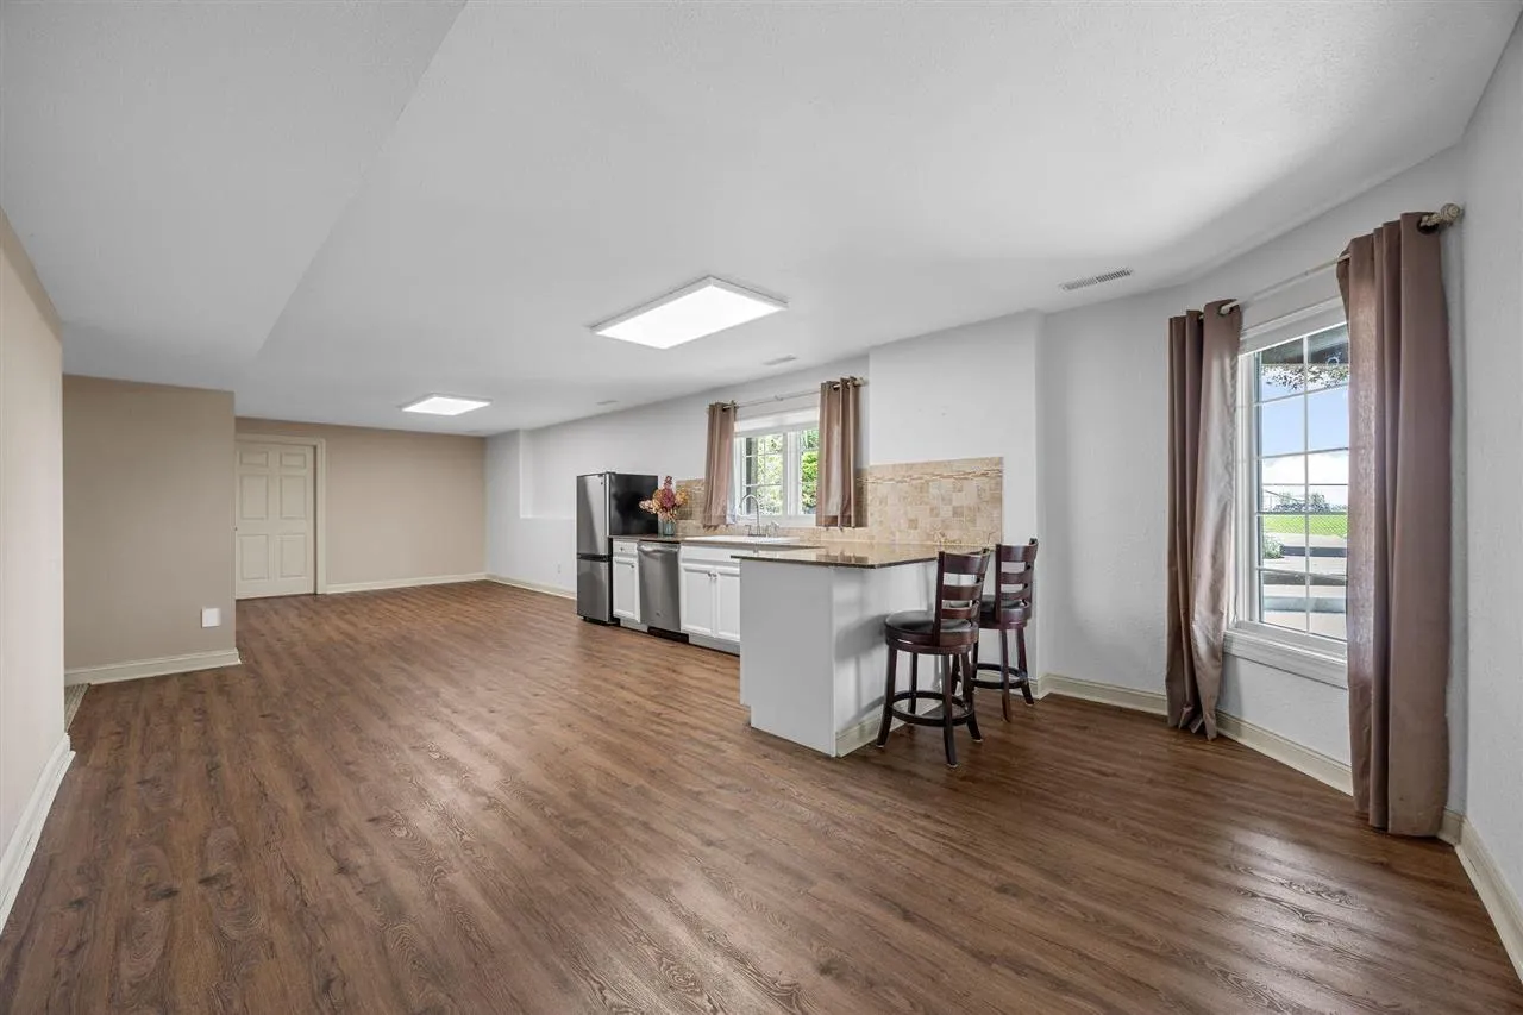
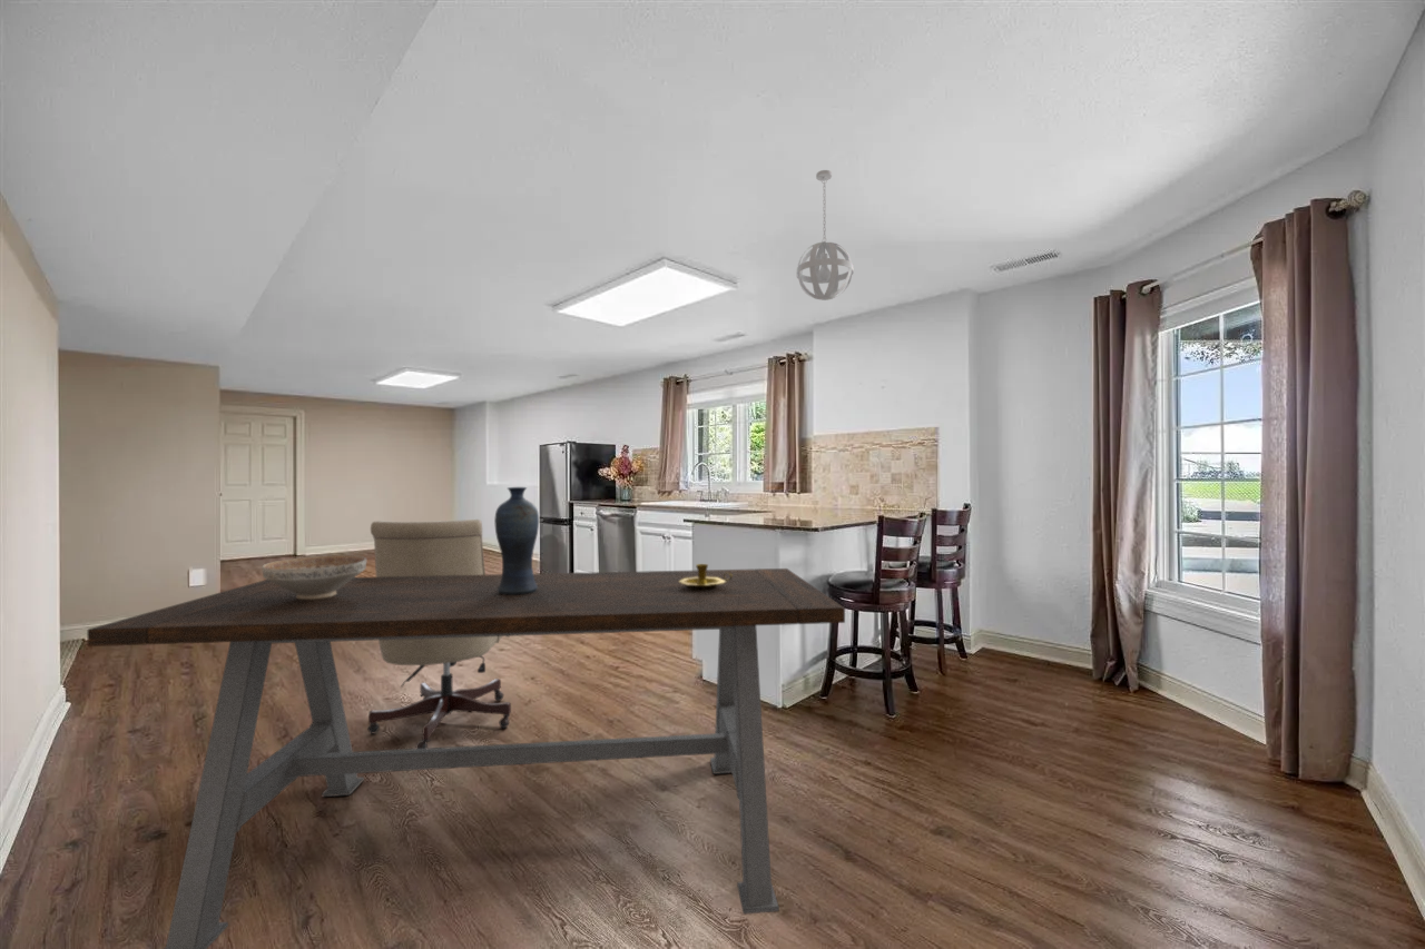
+ vase (517, 538)
+ chair (444, 637)
+ candlestick (704, 575)
+ dining table (520, 743)
+ decorative bowl (316, 577)
+ pendant light (825, 236)
